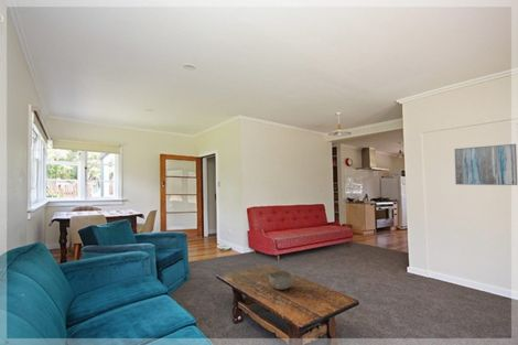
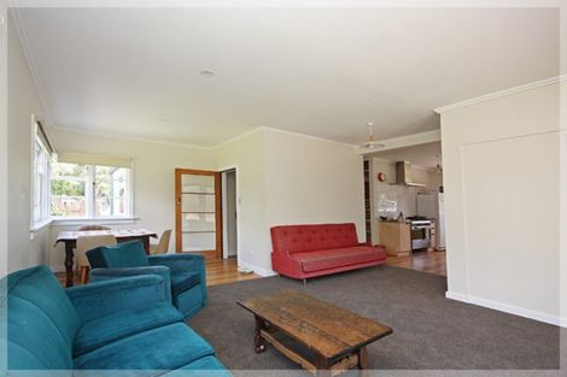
- bowl (281, 281)
- wall art (484, 165)
